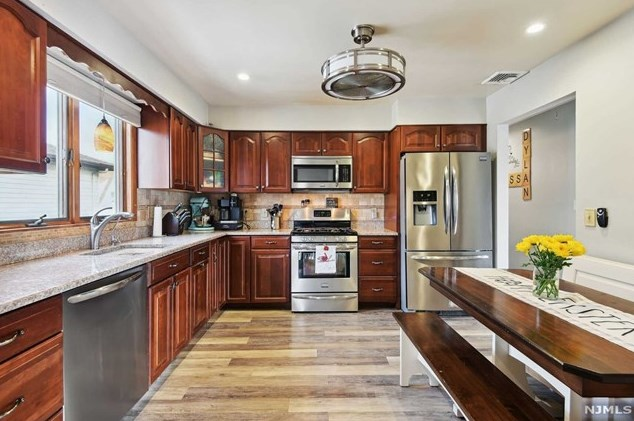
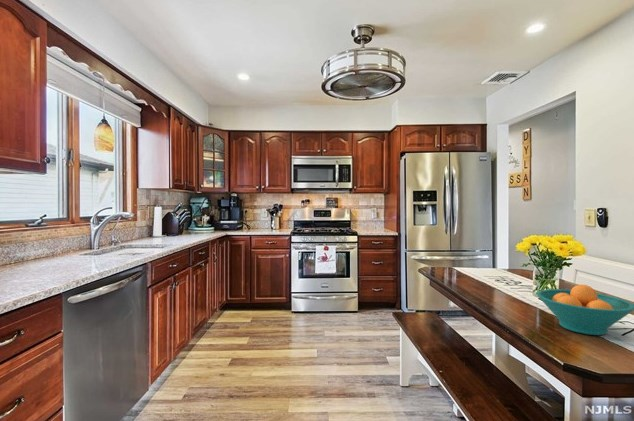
+ fruit bowl (582, 306)
